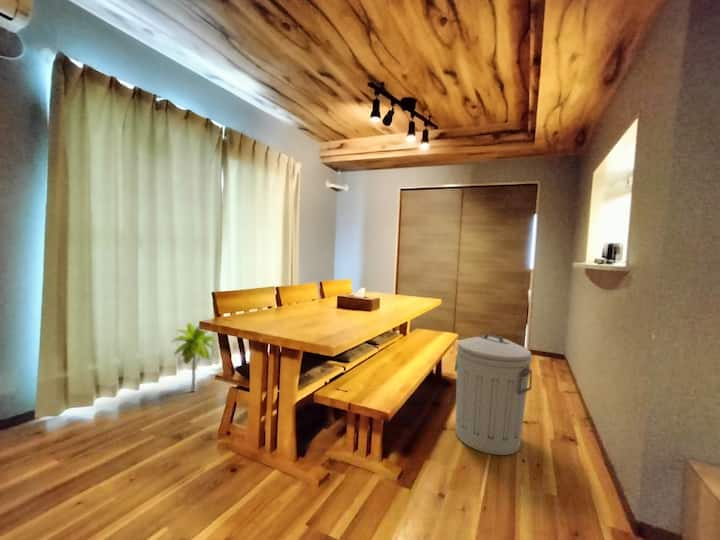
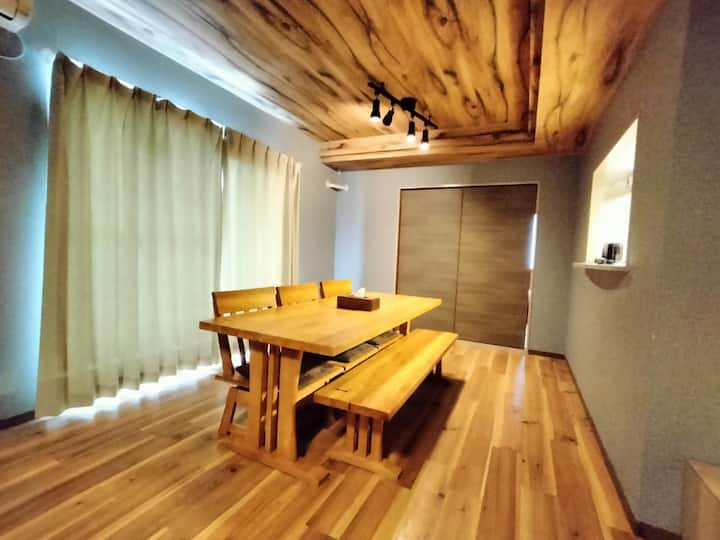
- trash can (490, 386)
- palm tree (194, 356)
